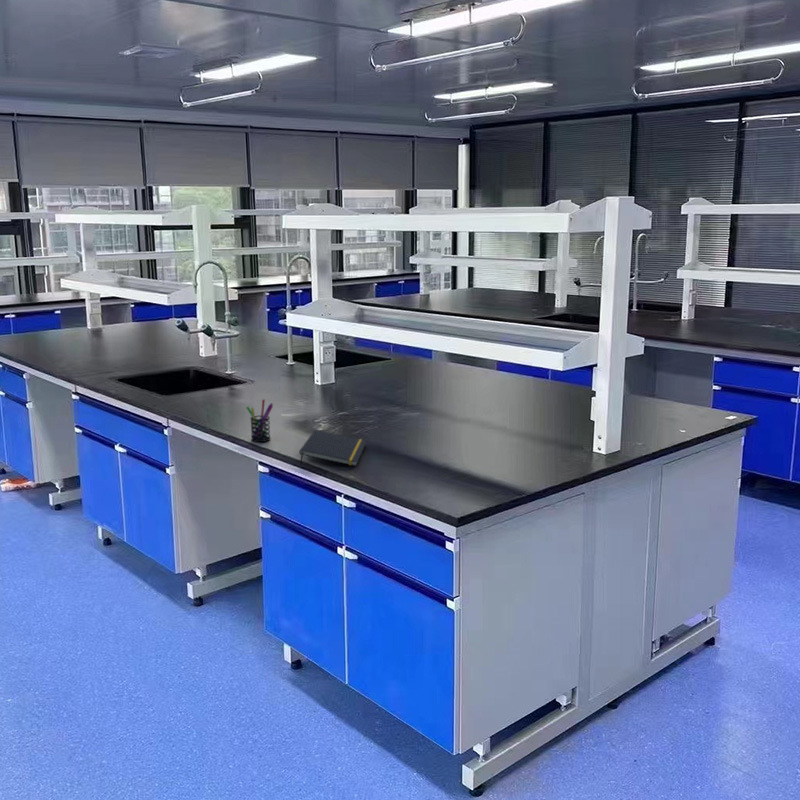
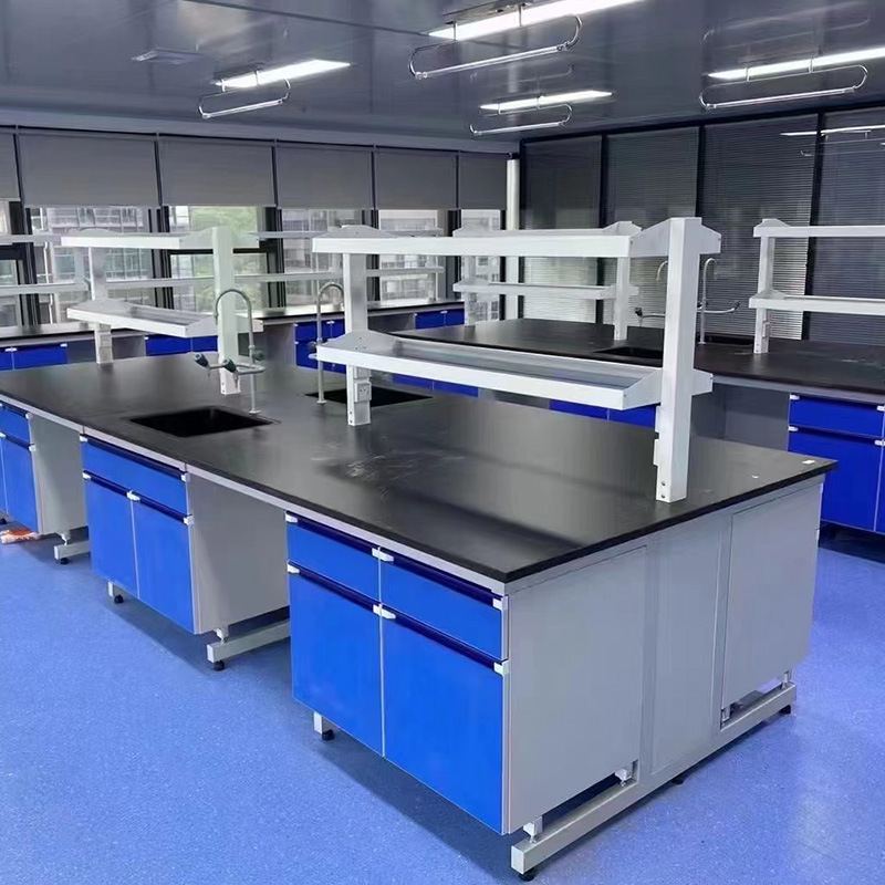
- pen holder (258, 420)
- notepad (334, 447)
